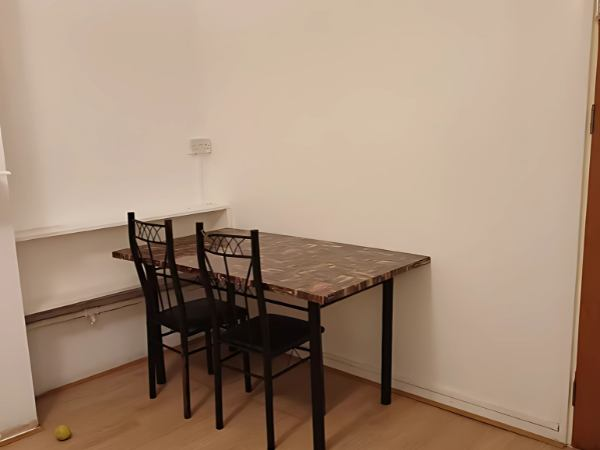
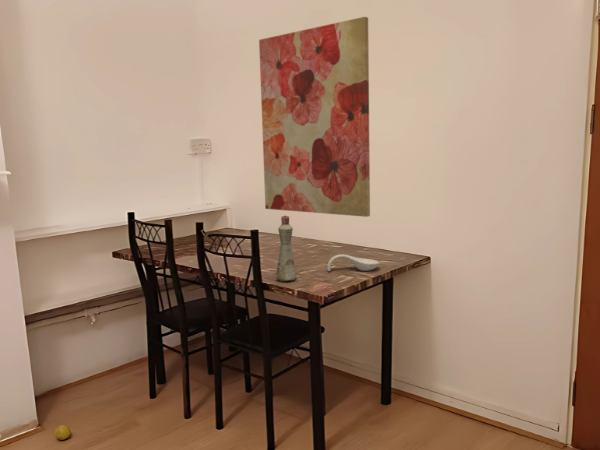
+ spoon rest (353, 262)
+ bottle (285, 247)
+ wall art (311, 123)
